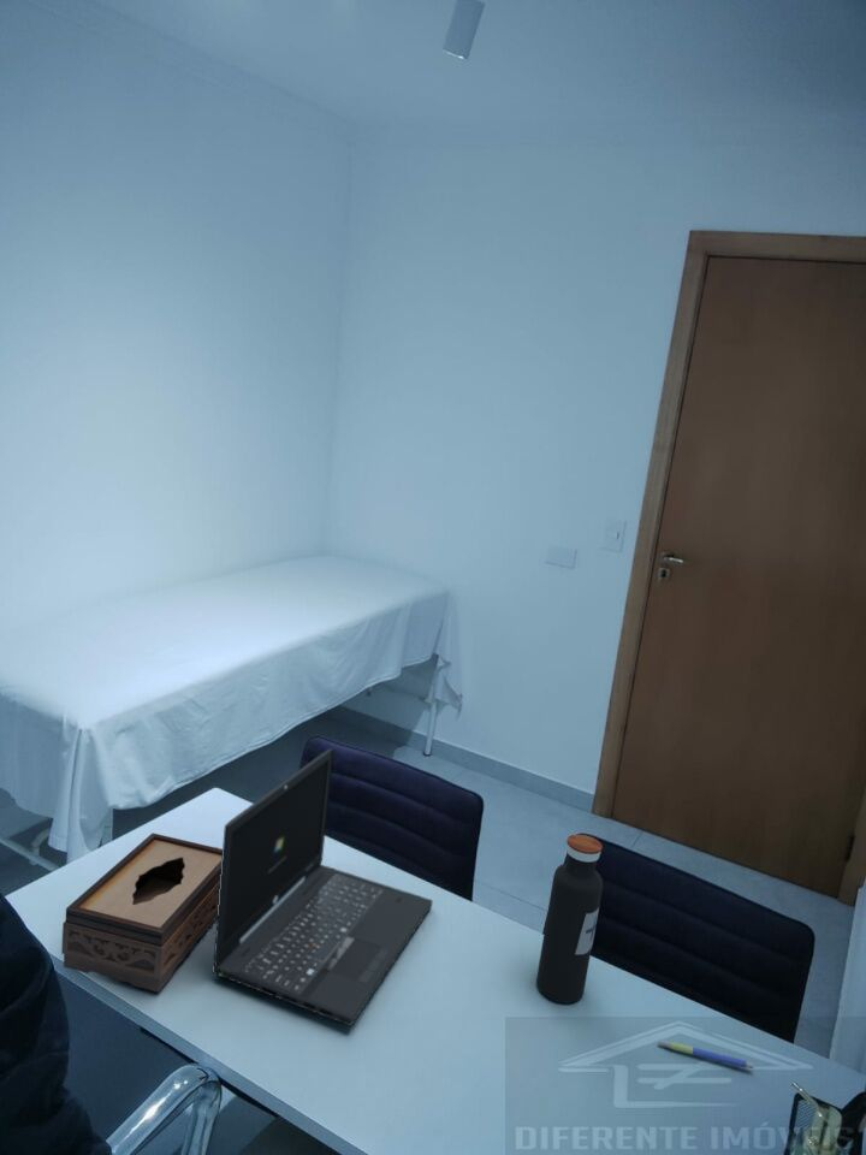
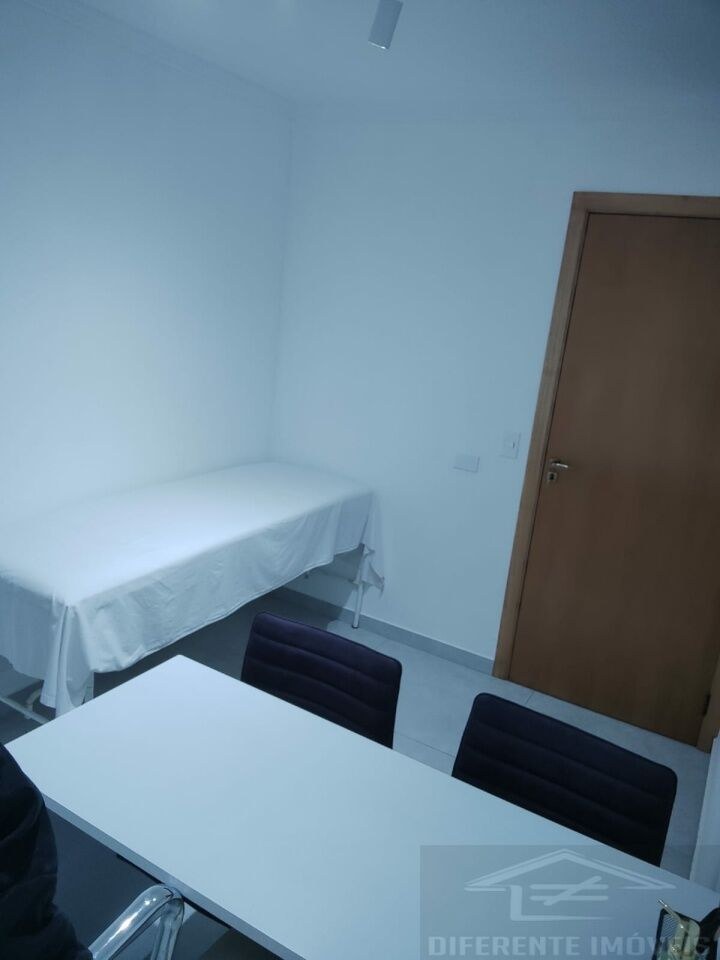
- tissue box (155, 905)
- pen (704, 1053)
- water bottle (571, 916)
- laptop (338, 871)
